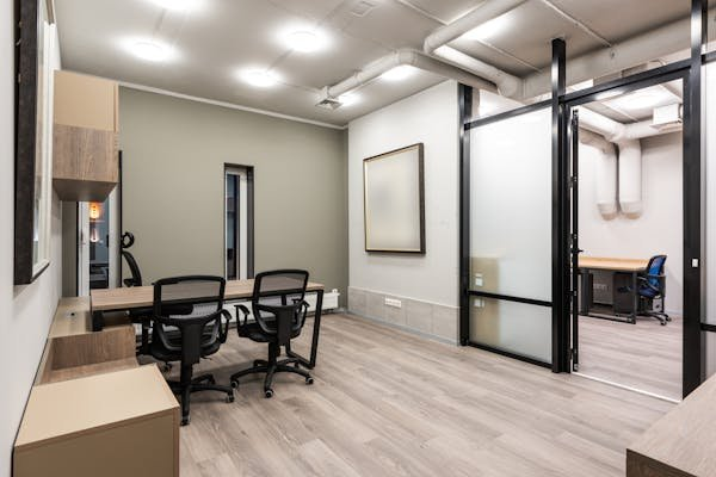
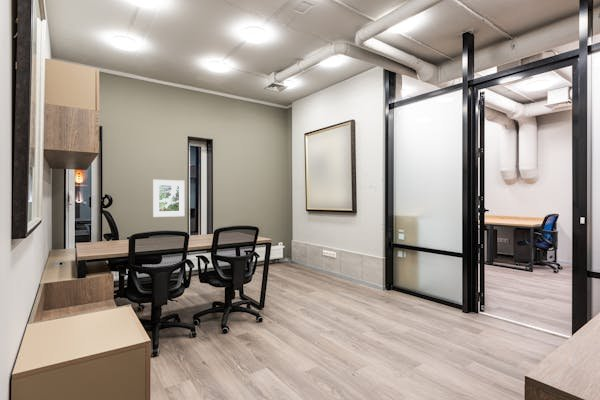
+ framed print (169, 198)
